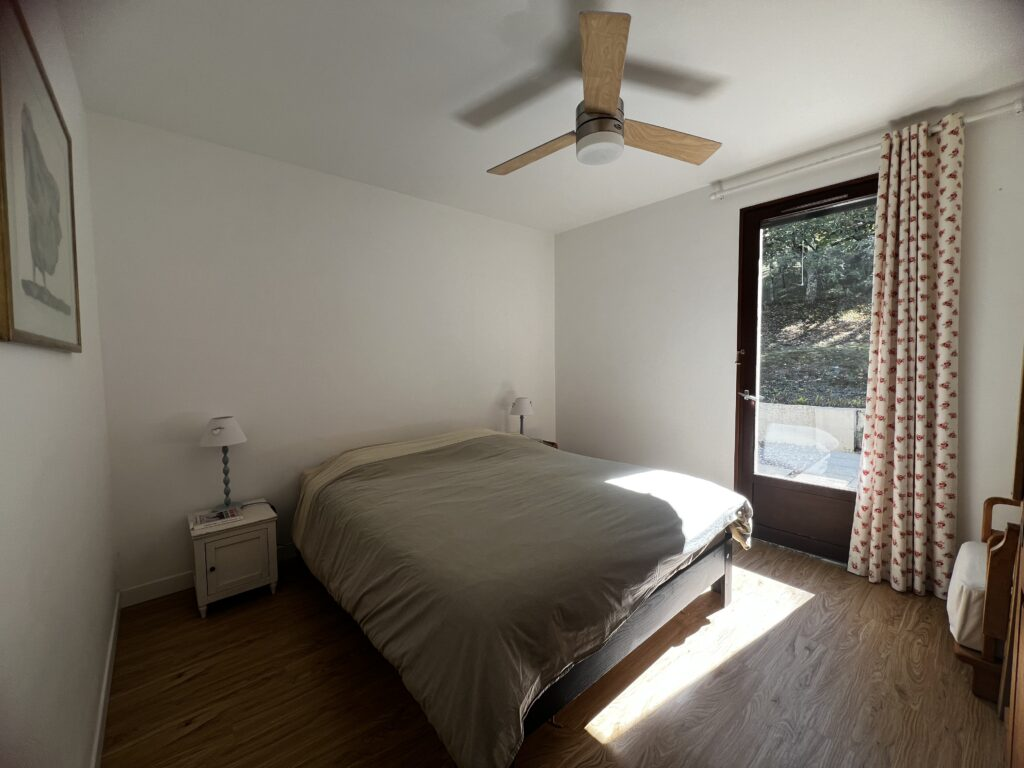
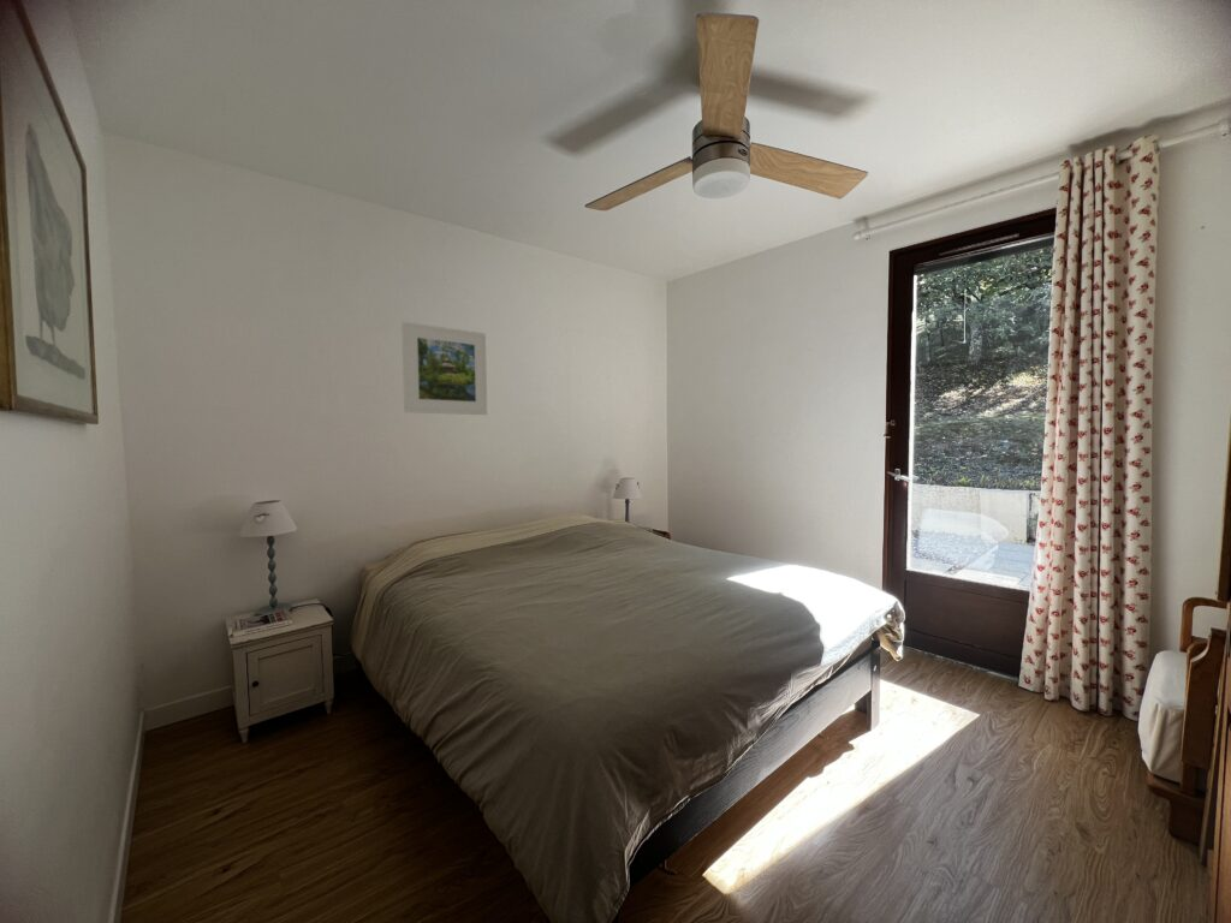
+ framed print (447, 370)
